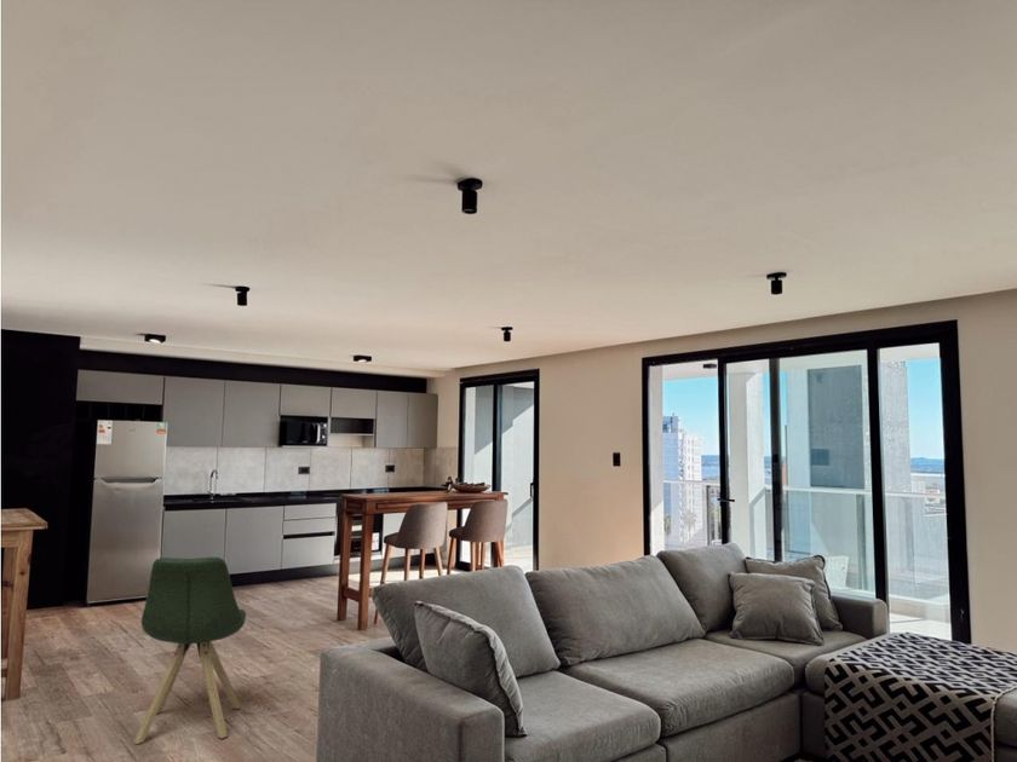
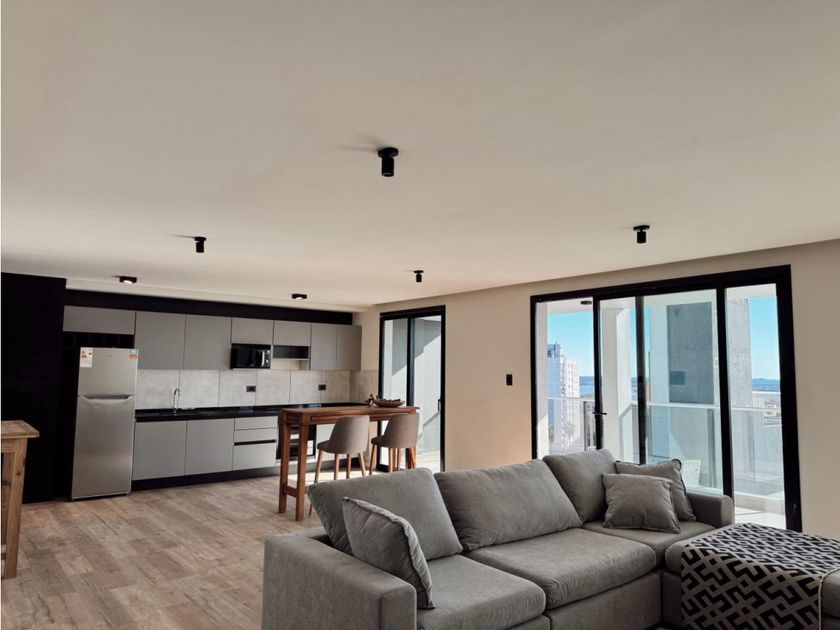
- chair (194, 636)
